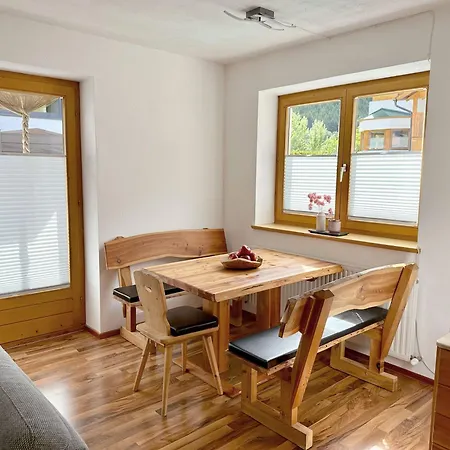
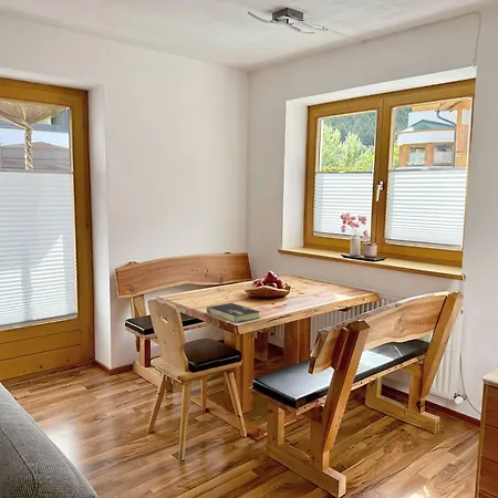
+ book (232, 311)
